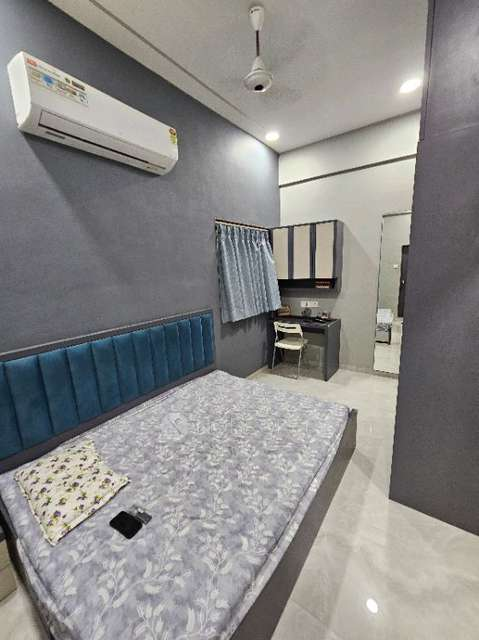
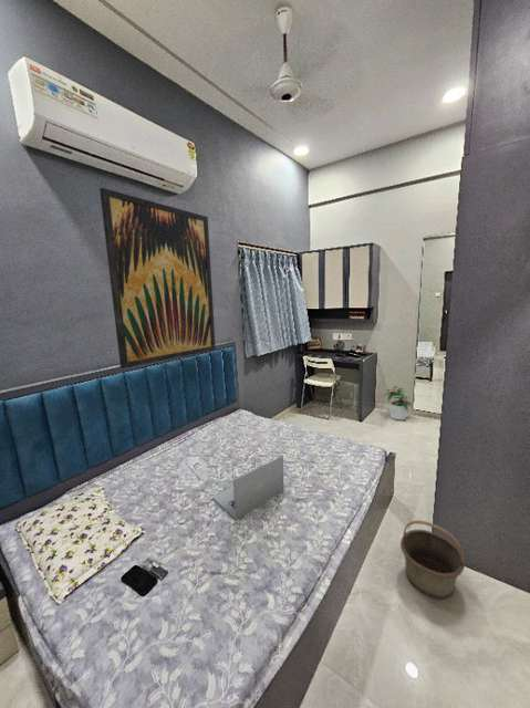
+ basket (430, 552)
+ potted plant (396, 403)
+ laptop (247, 476)
+ wall art (168, 284)
